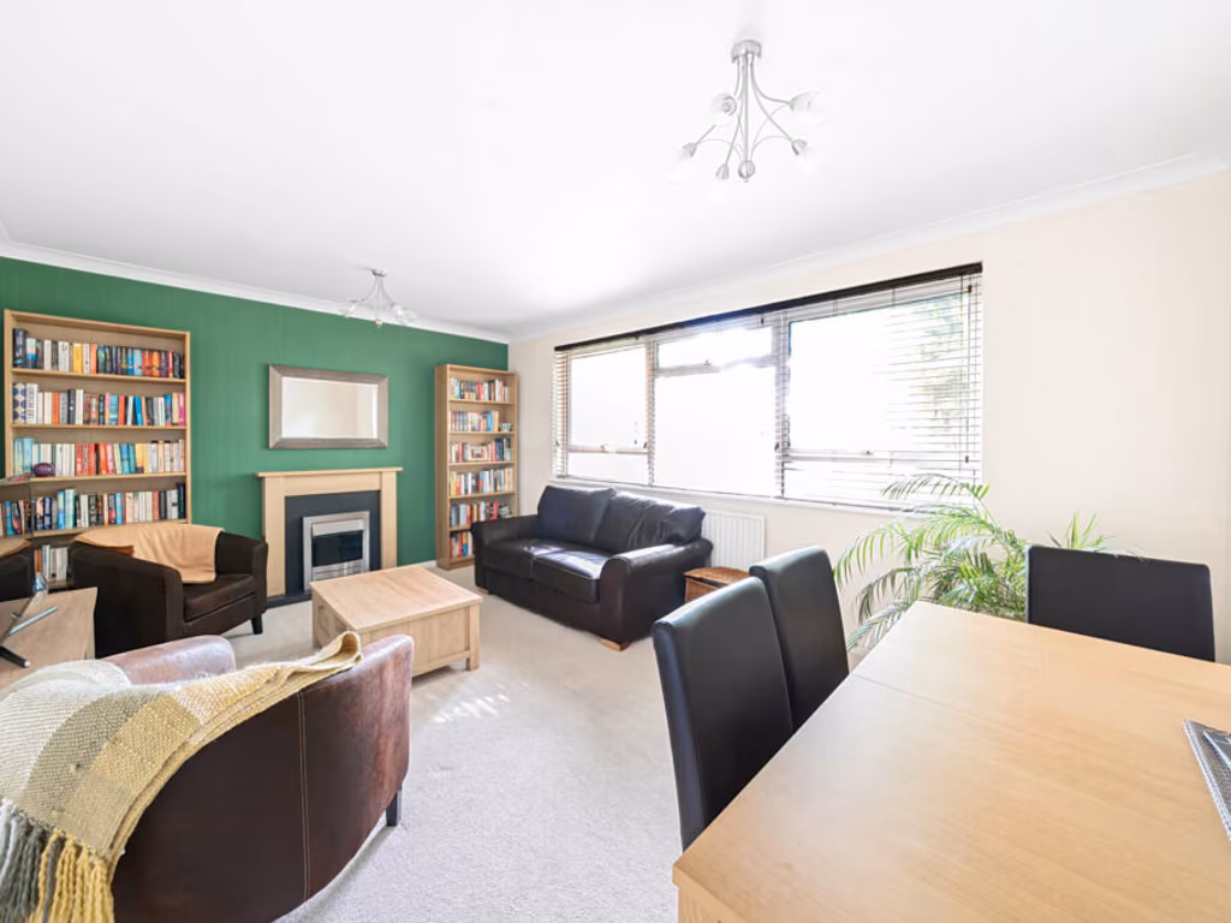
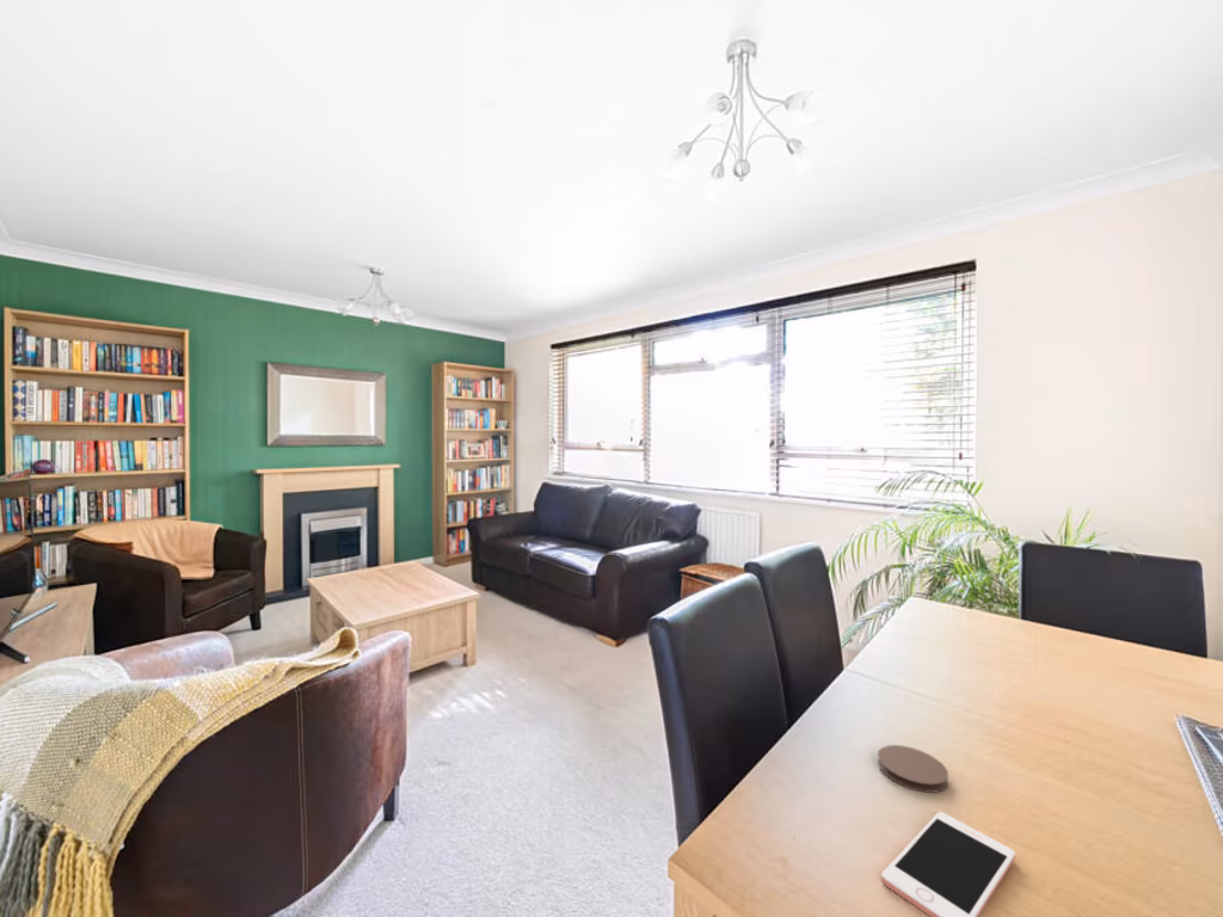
+ cell phone (949, 866)
+ coaster (911, 767)
